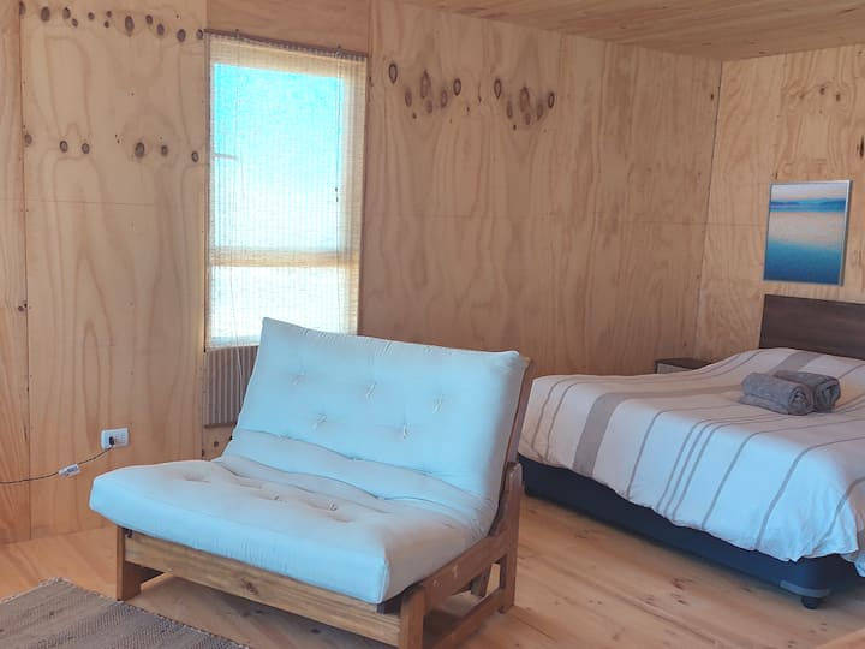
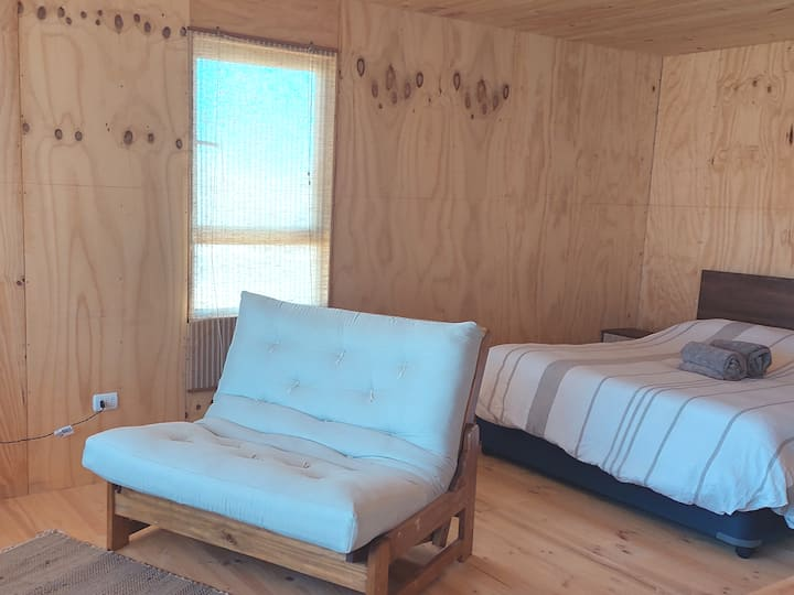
- wall art (805, 233)
